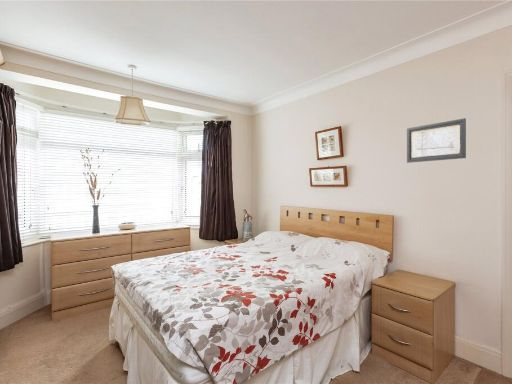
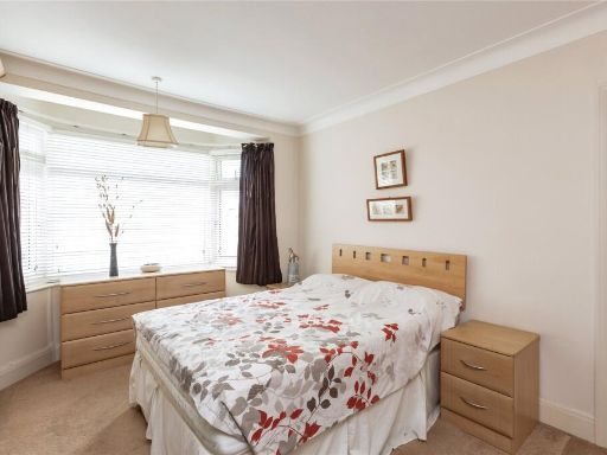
- wall art (434, 142)
